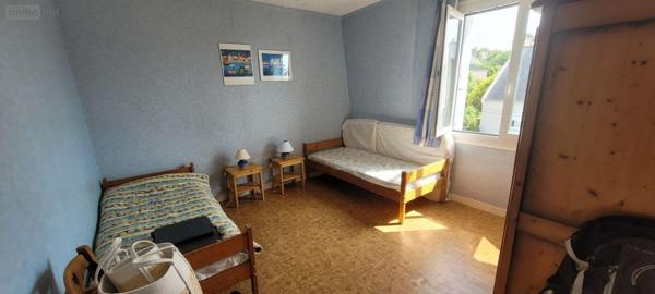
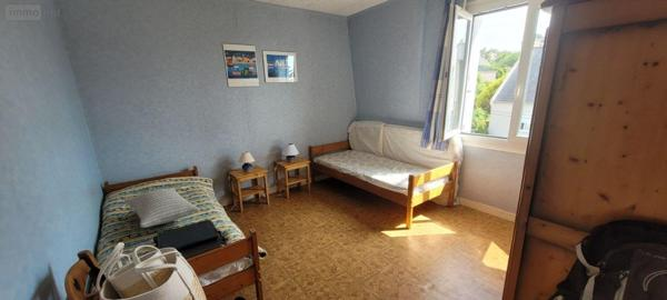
+ pillow (160, 206)
